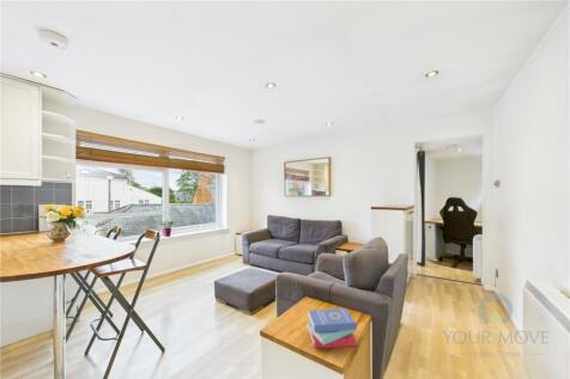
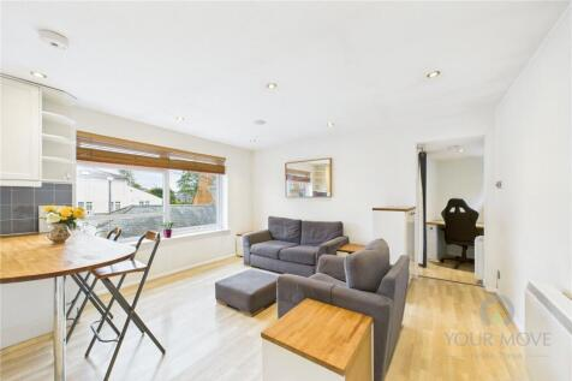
- book (331, 326)
